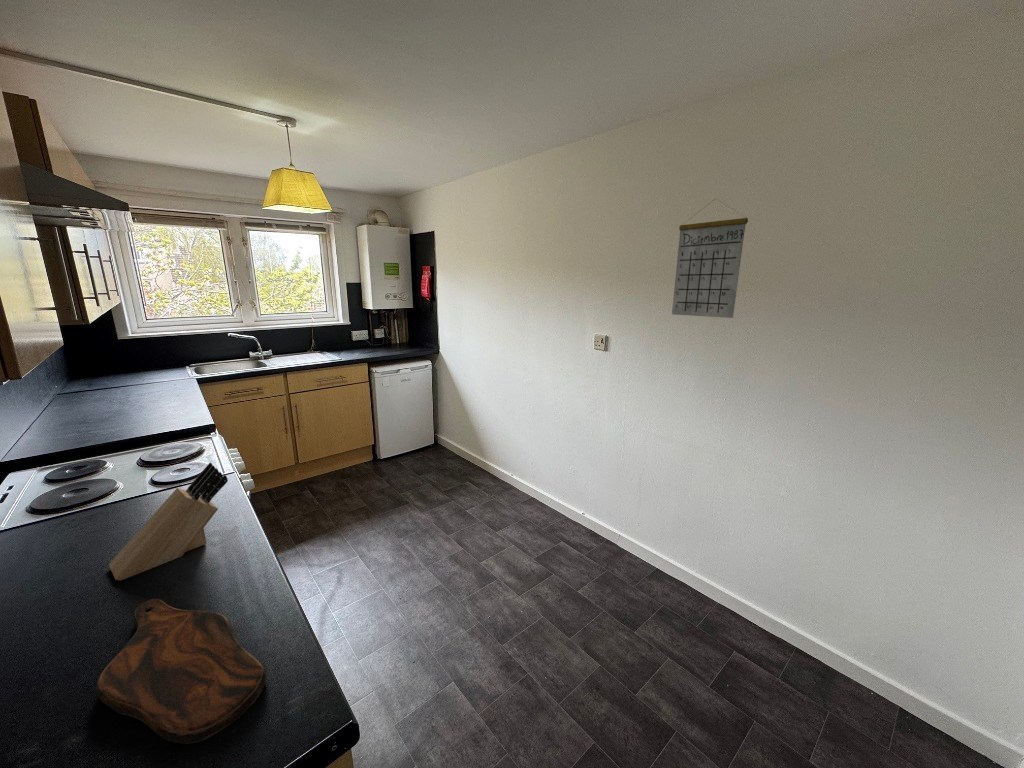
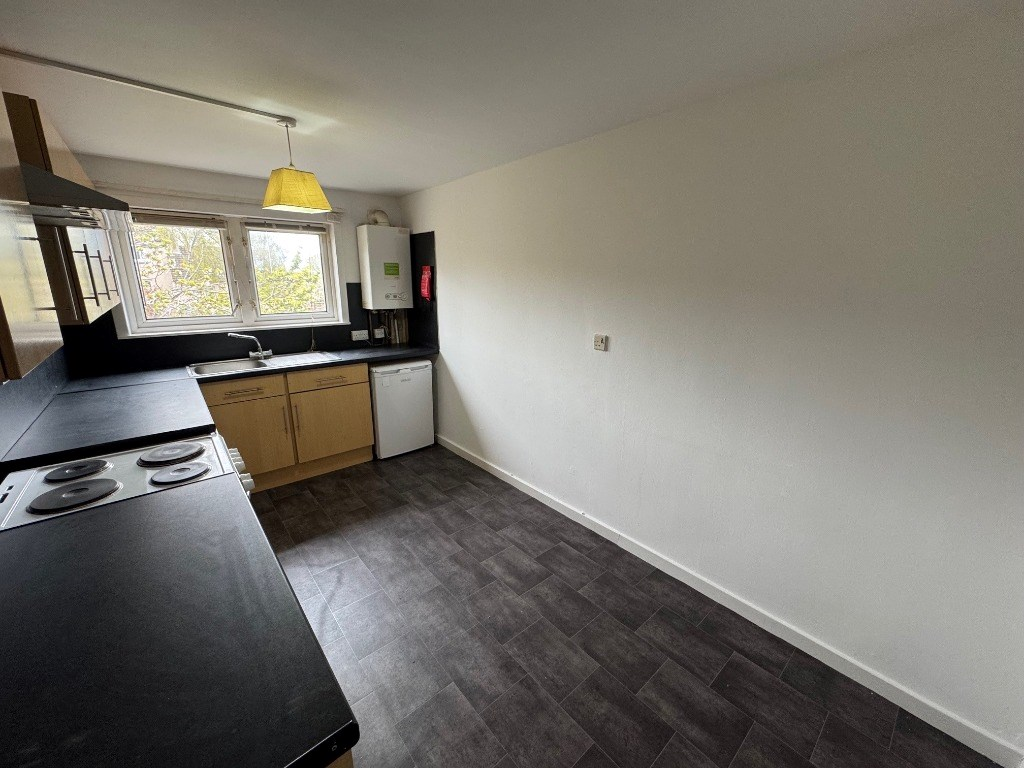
- cutting board (173, 658)
- knife block (171, 514)
- calendar (707, 258)
